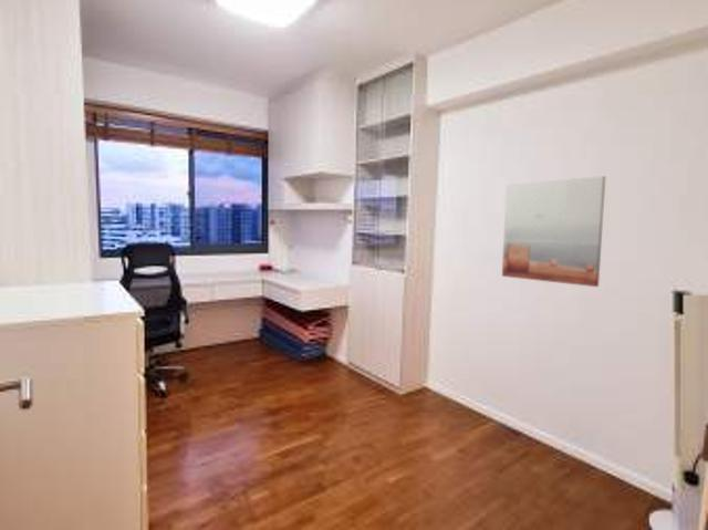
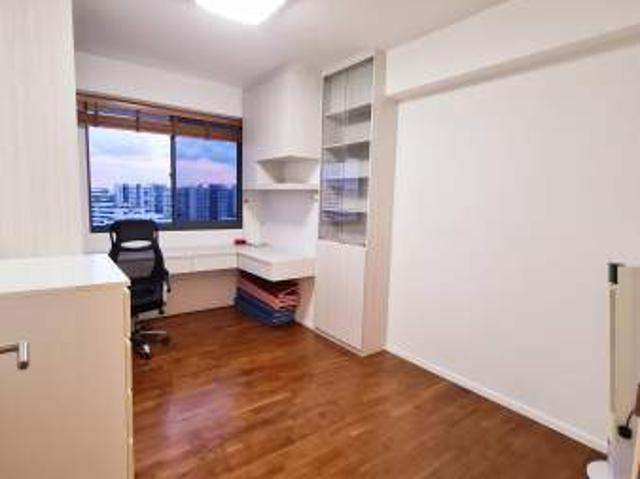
- wall art (549, 231)
